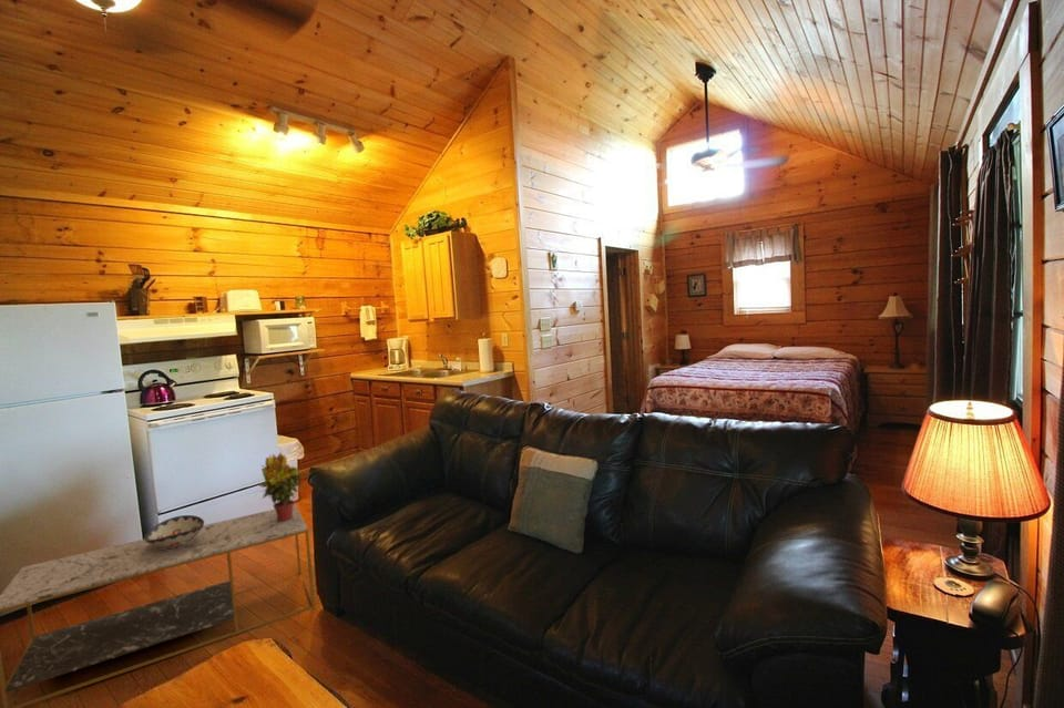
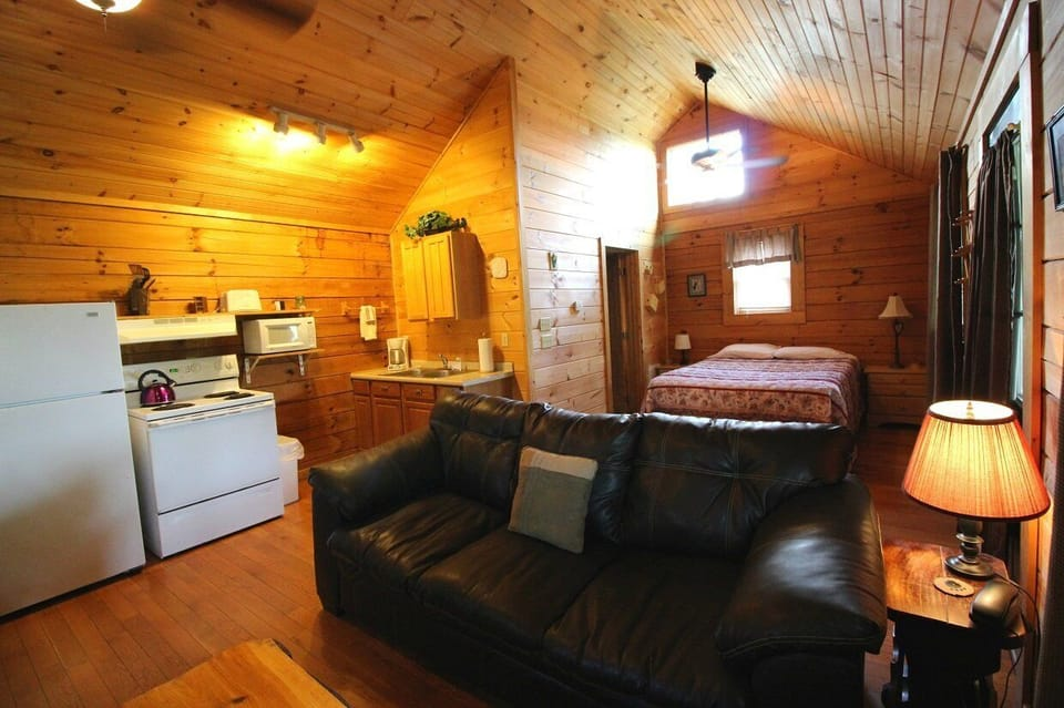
- potted plant (280, 485)
- decorative bowl (175, 534)
- coffee table (181, 594)
